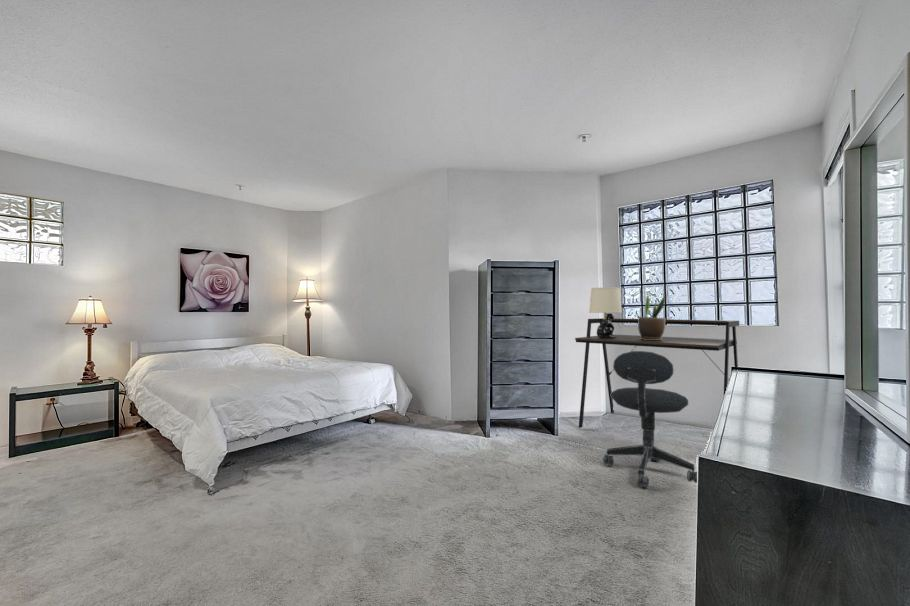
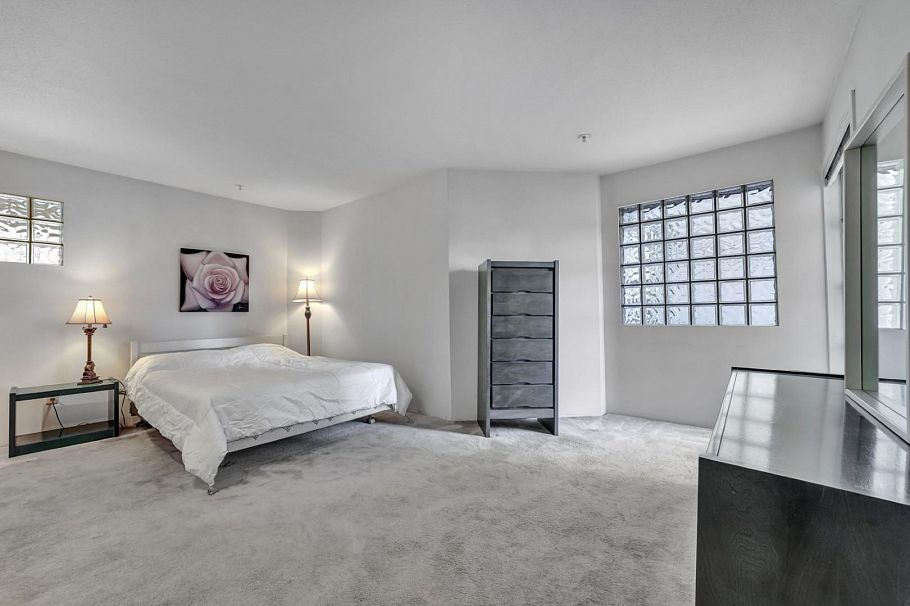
- desk (656, 346)
- table lamp (605, 312)
- potted plant (652, 316)
- office chair (648, 410)
